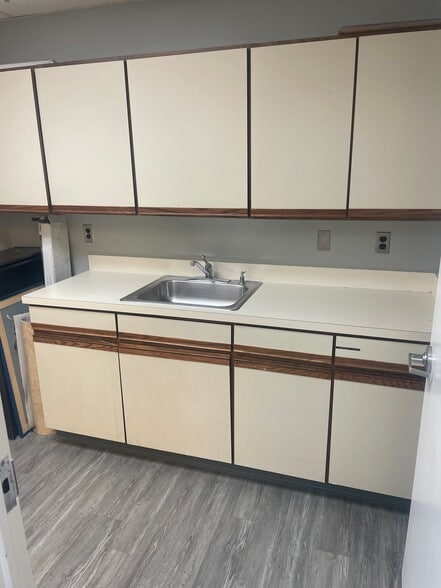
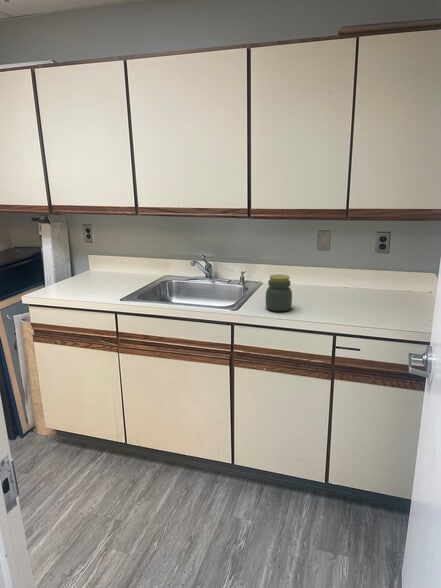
+ jar (278, 292)
